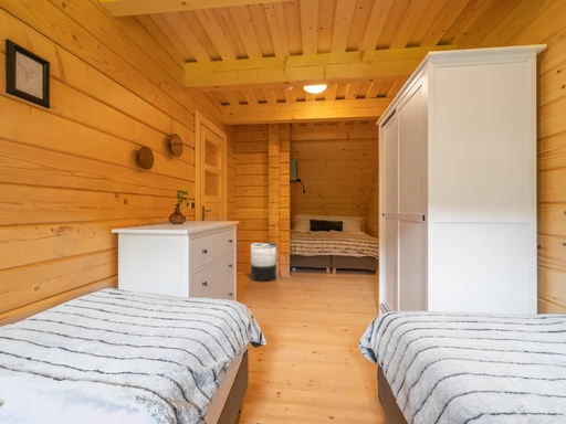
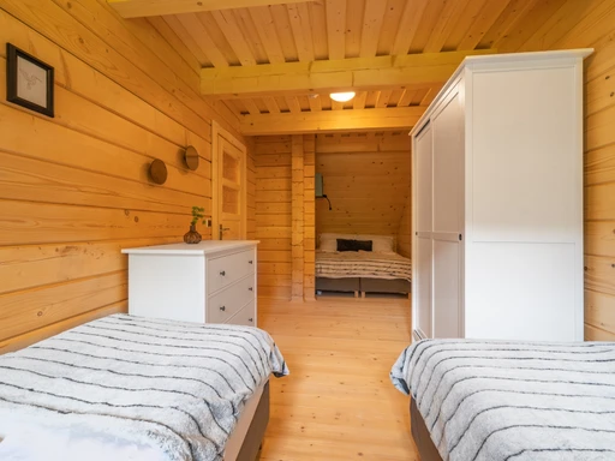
- trash can (263, 261)
